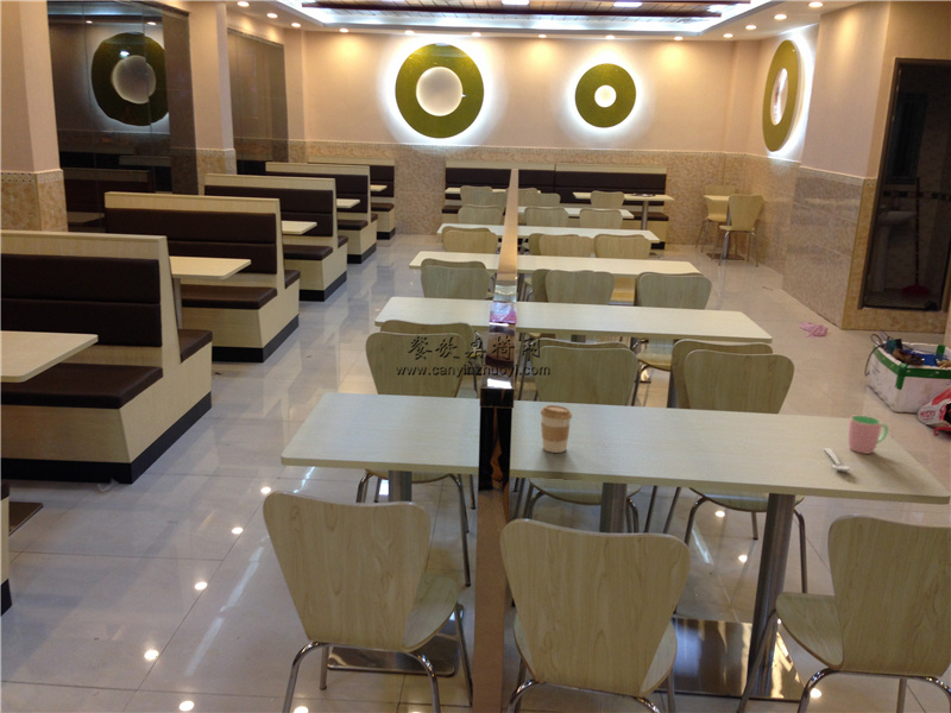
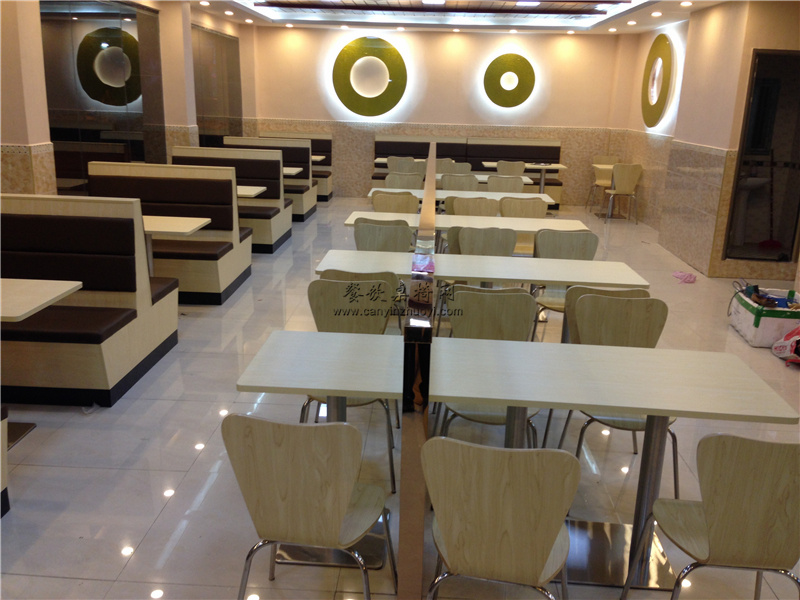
- cup (868, 434)
- spoon (833, 459)
- coffee cup (555, 427)
